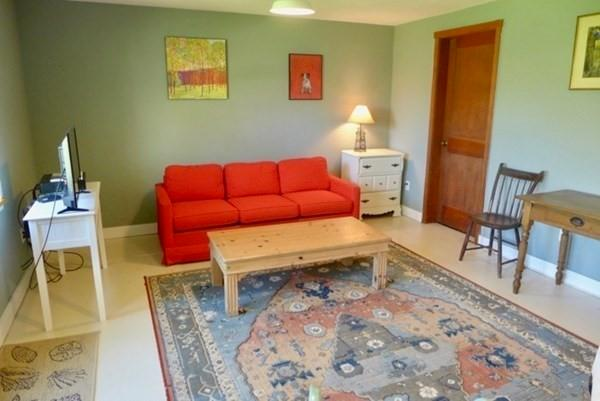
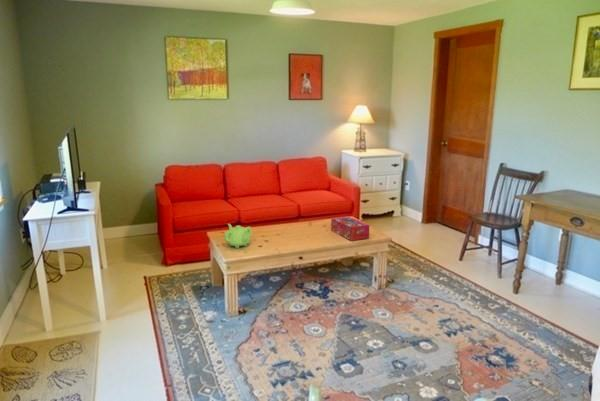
+ teapot (238, 235)
+ tissue box (349, 228)
